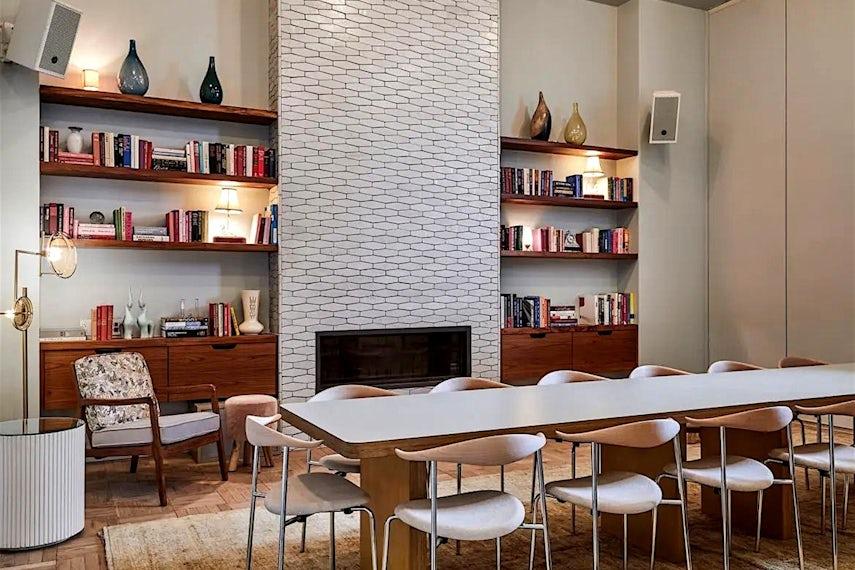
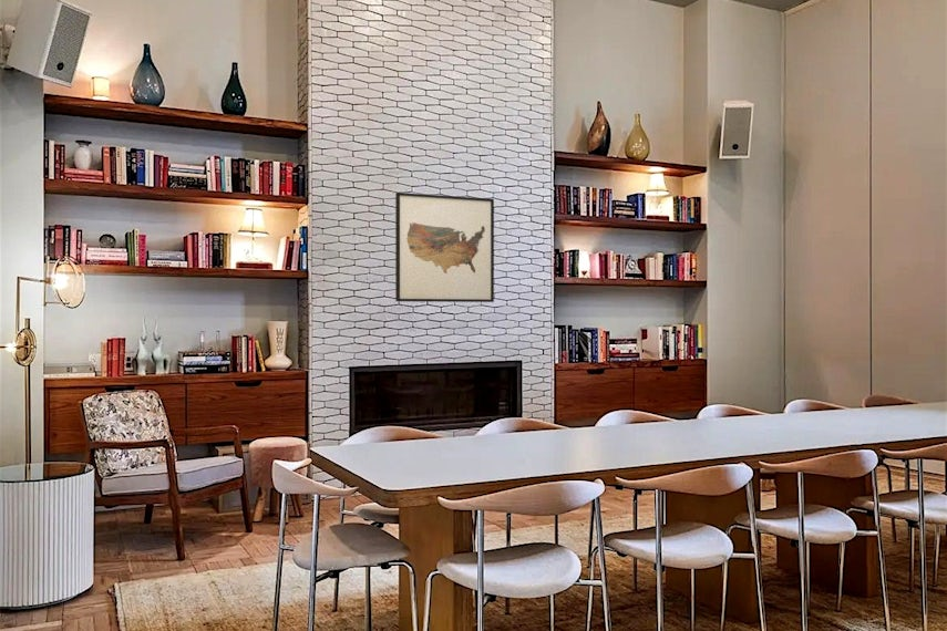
+ wall art (445, 248)
